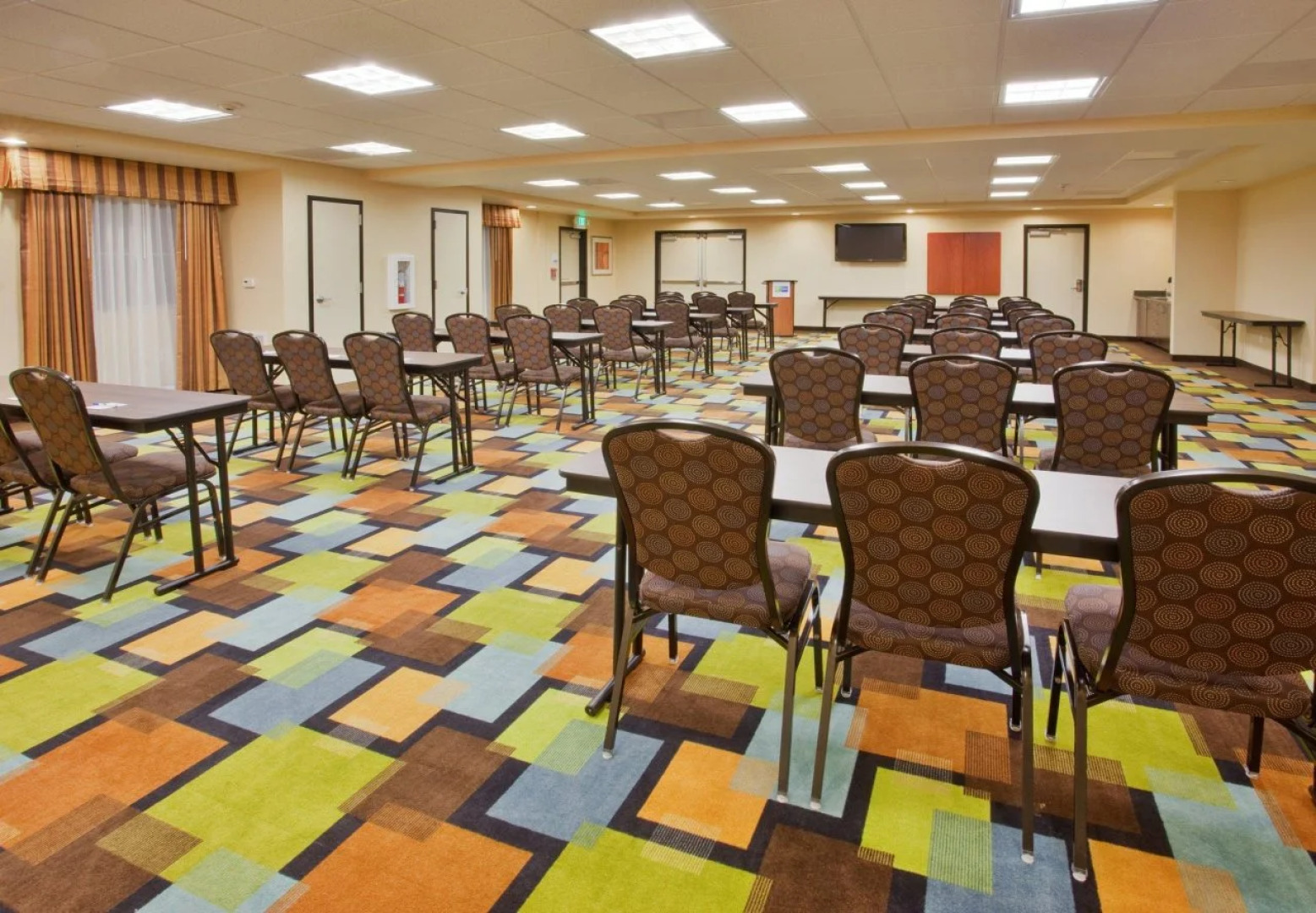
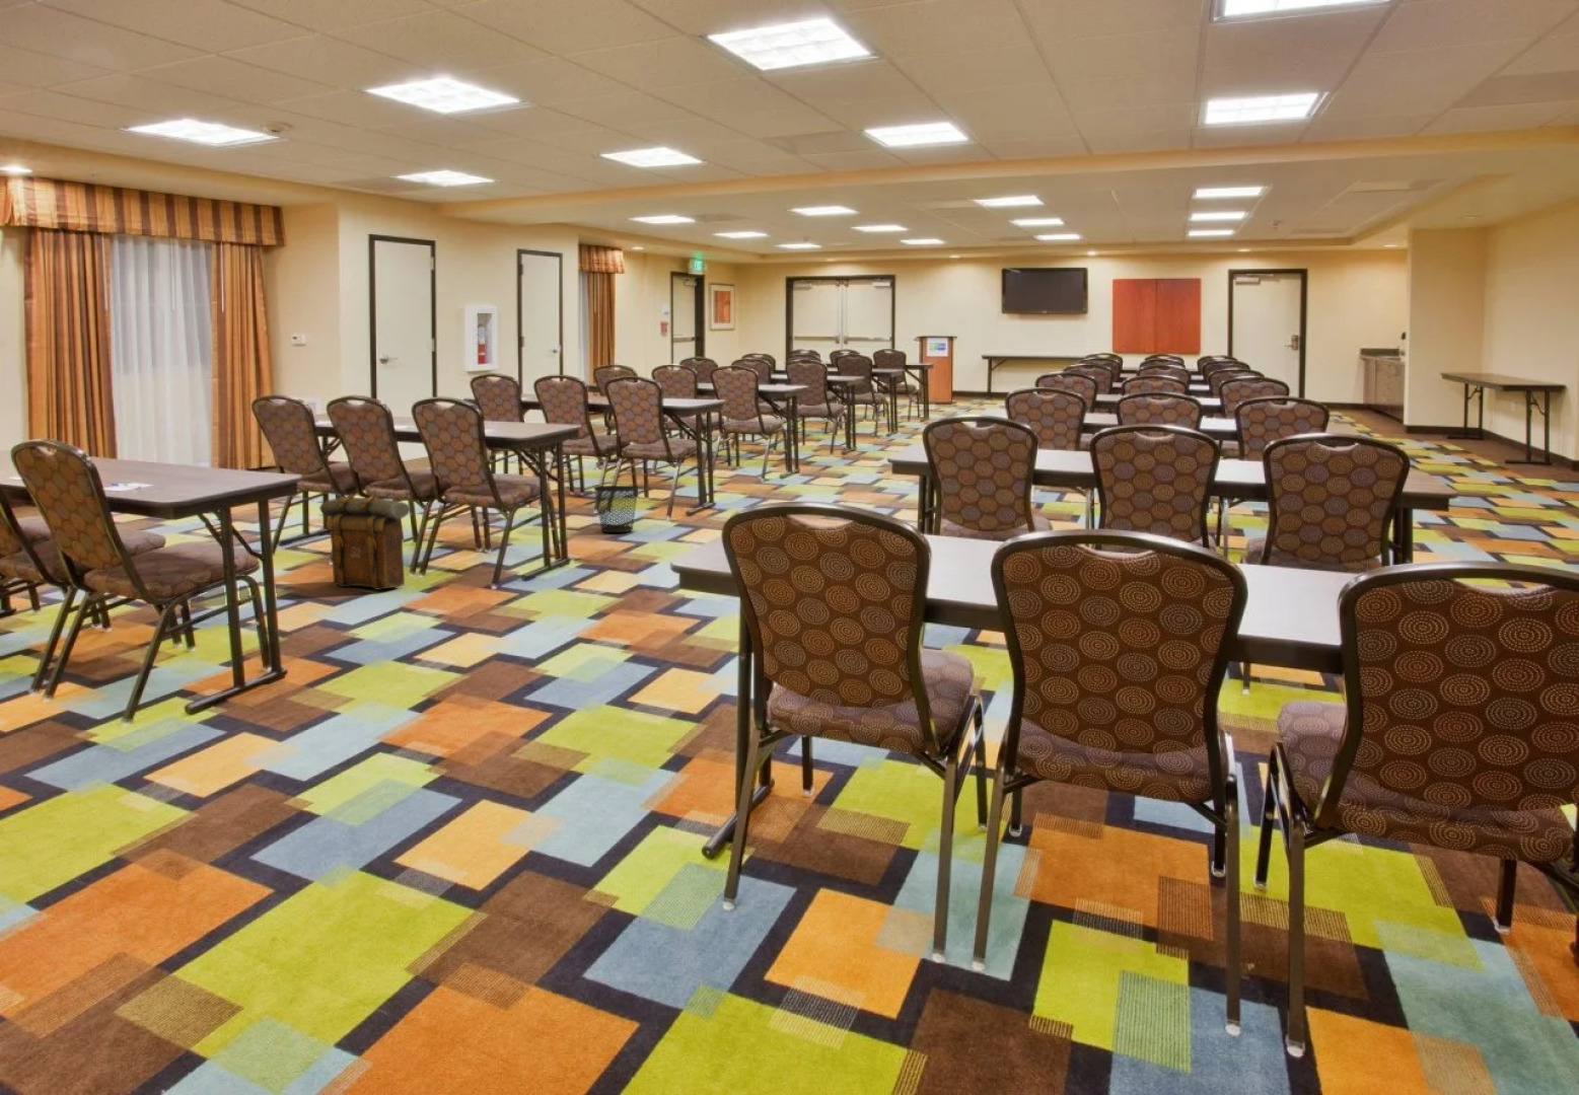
+ wastebasket (617, 509)
+ backpack (365, 541)
